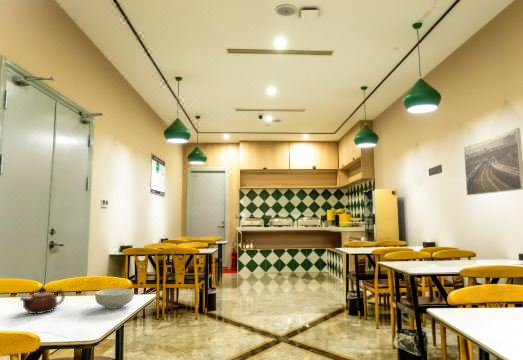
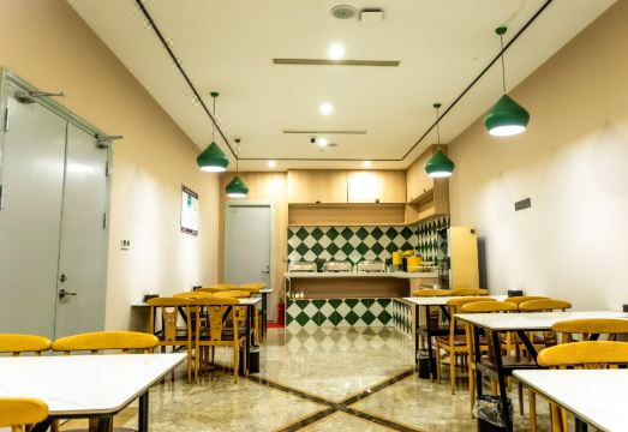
- cereal bowl (114, 299)
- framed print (490, 165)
- teapot (43, 299)
